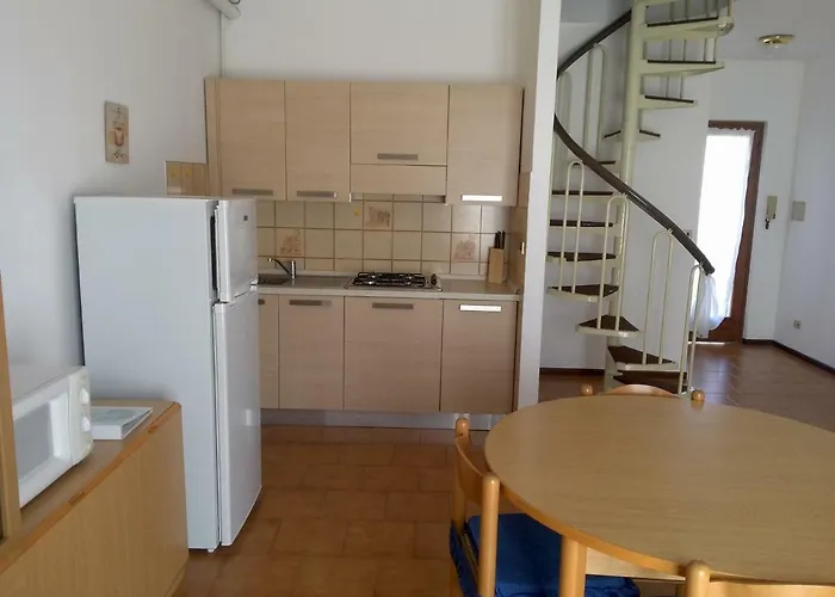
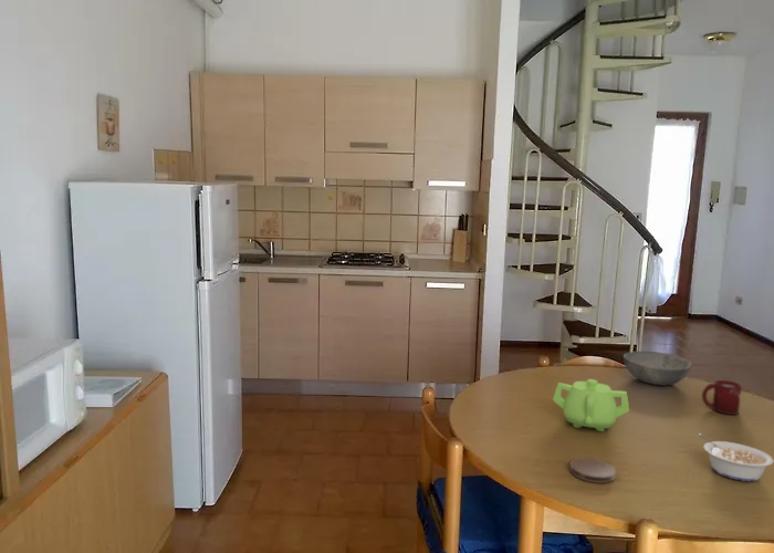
+ legume (733, 460)
+ cup (720, 396)
+ teapot (590, 400)
+ bowl (655, 369)
+ coaster (592, 469)
